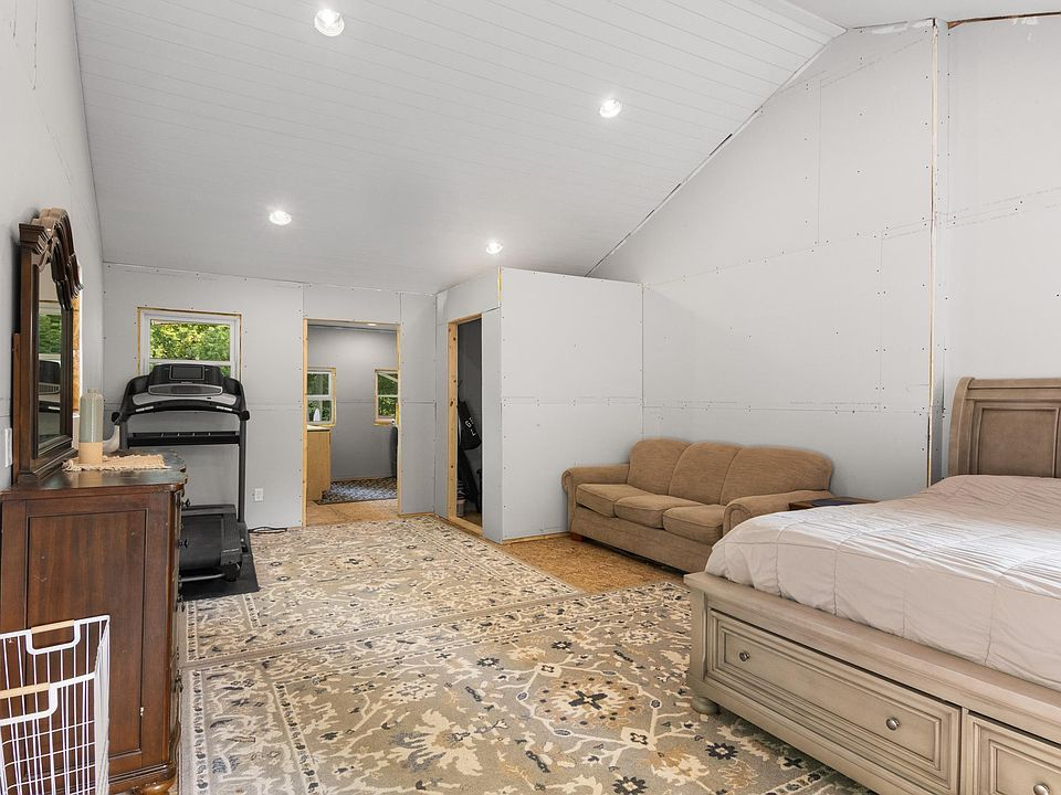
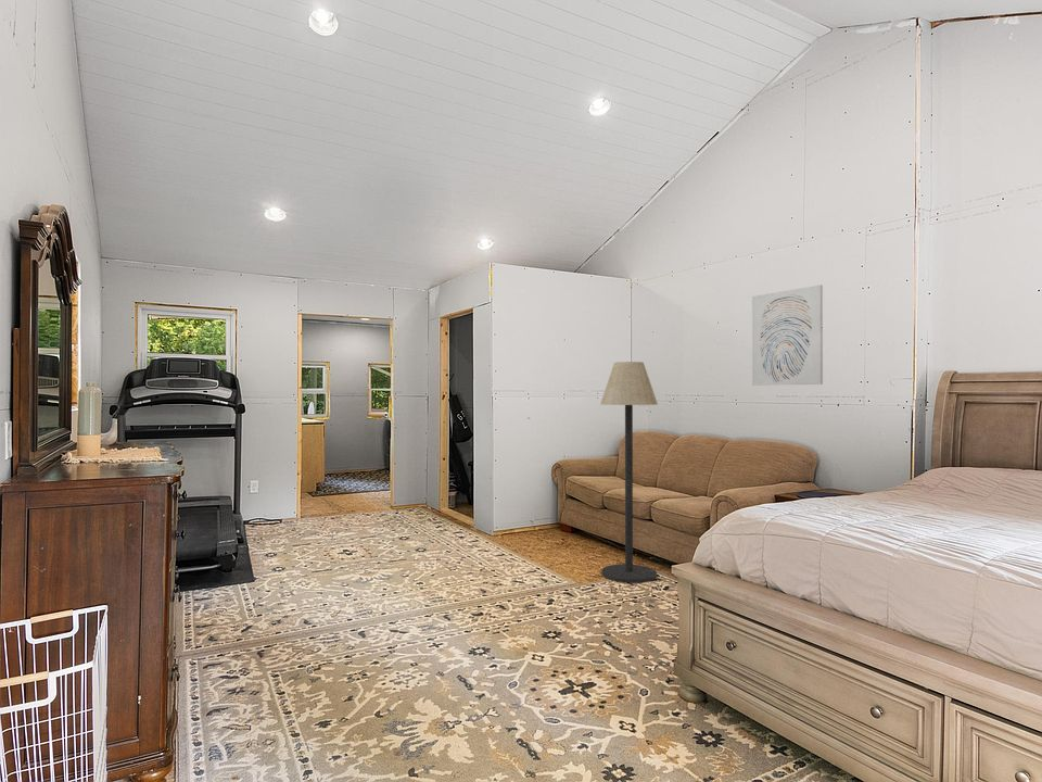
+ wall art (785, 338)
+ floor lamp (628, 468)
